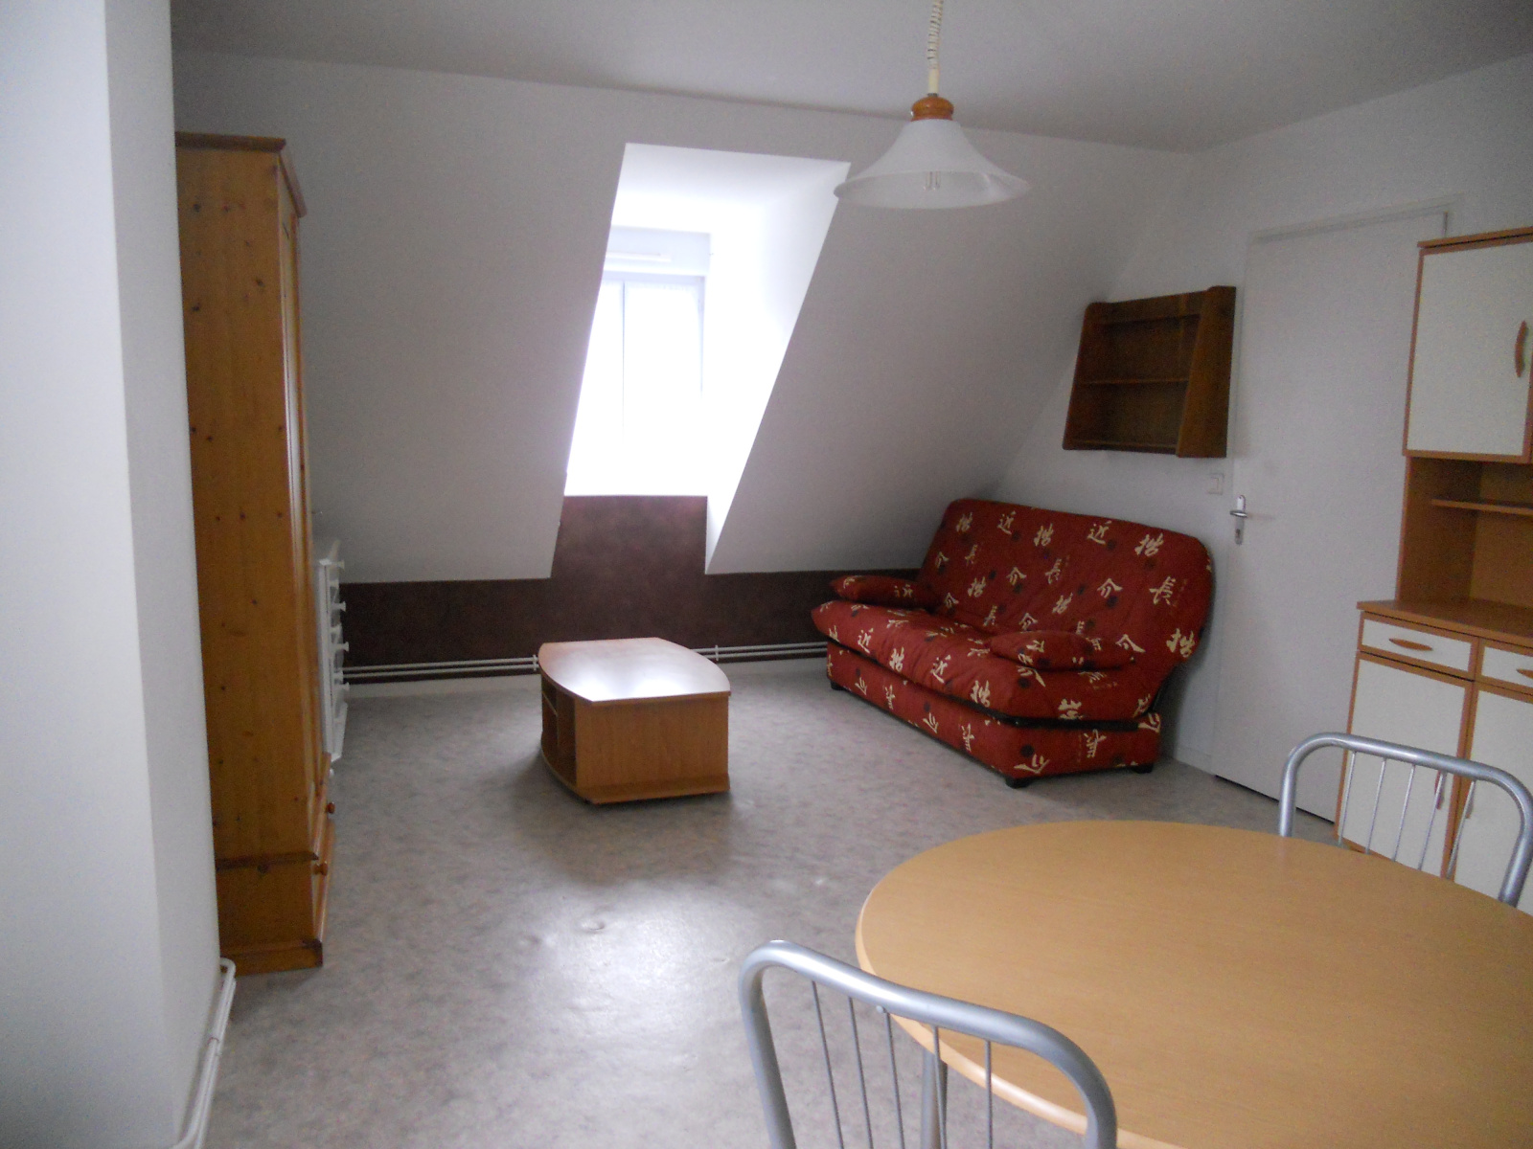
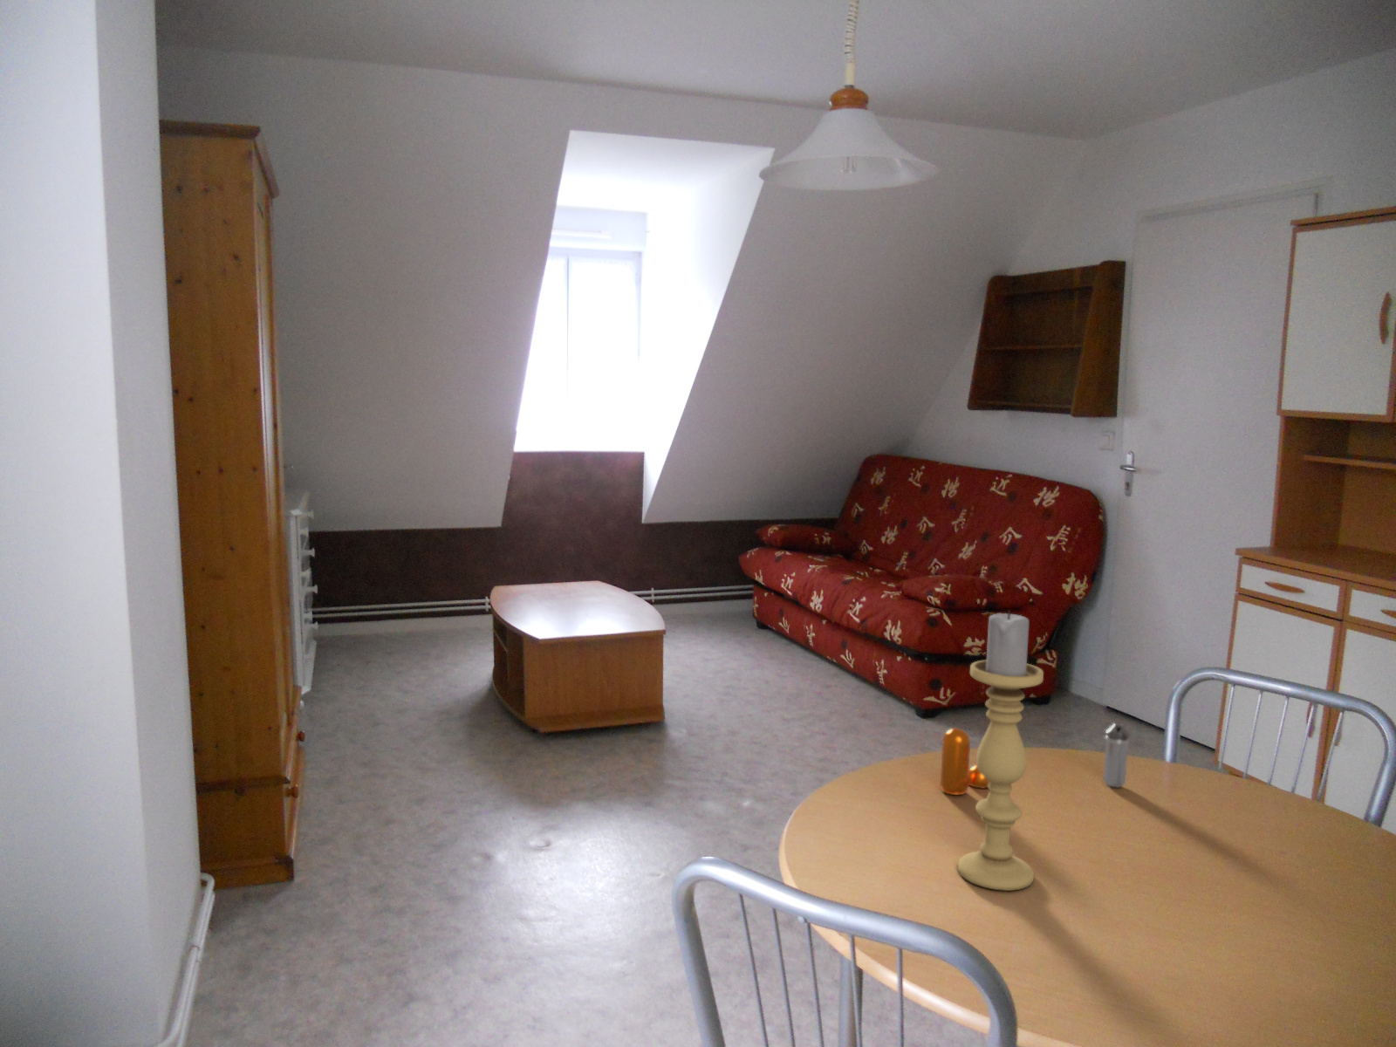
+ candle holder (1001, 743)
+ shaker (1116, 753)
+ pepper shaker (968, 757)
